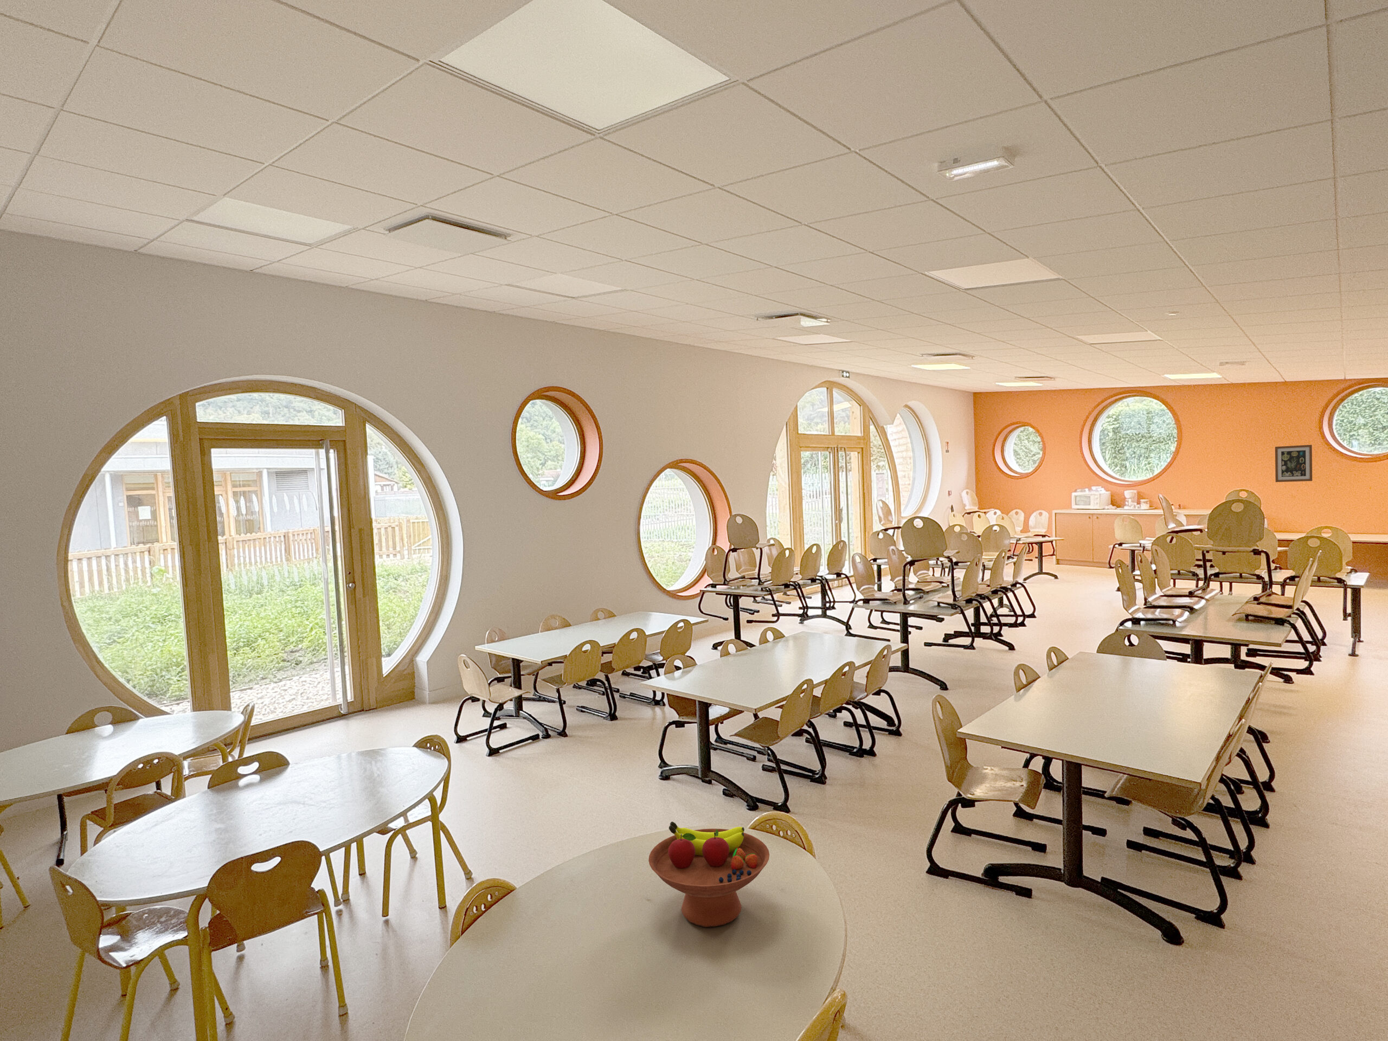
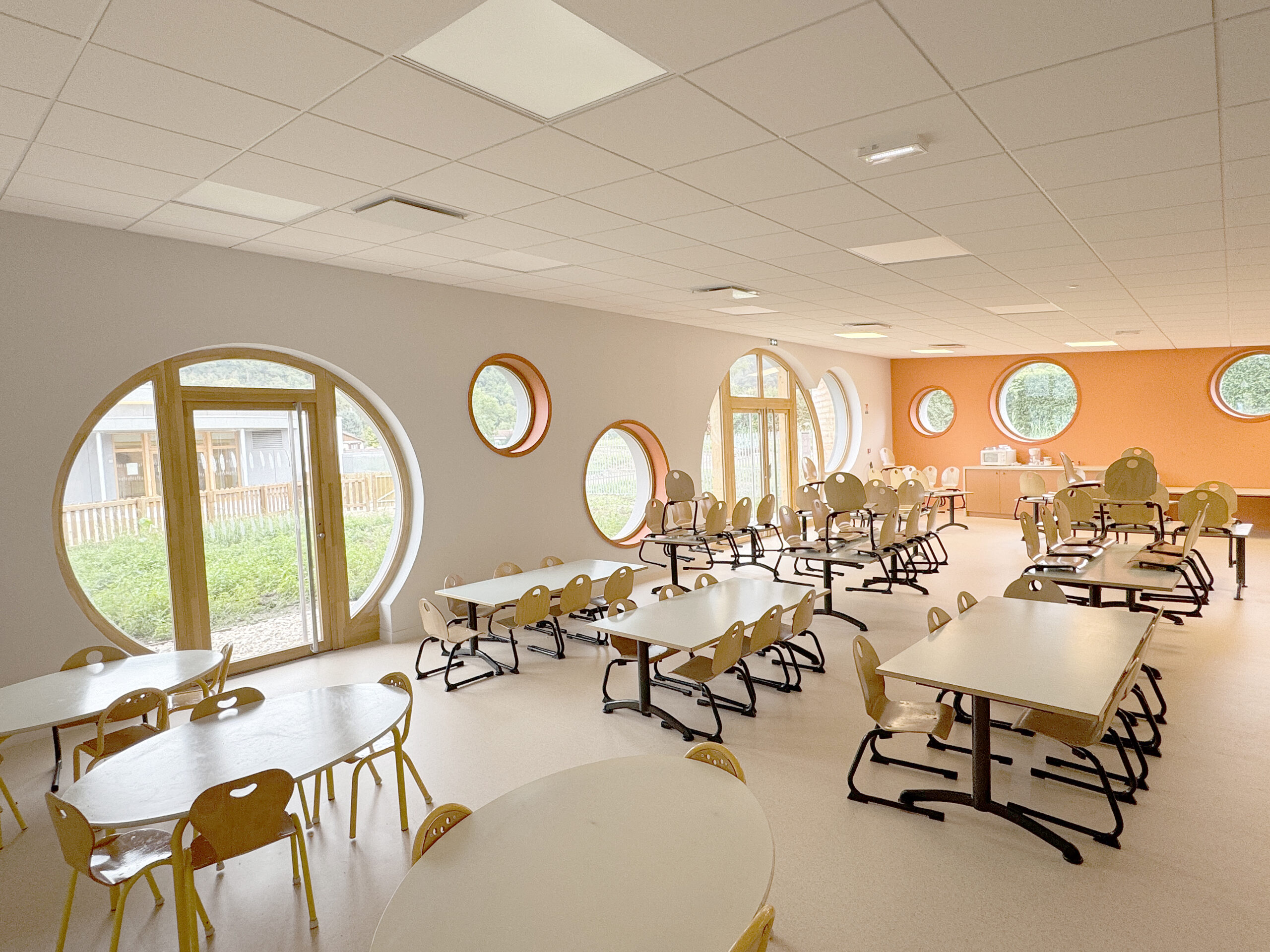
- fruit bowl (709, 873)
- wall art (1293, 464)
